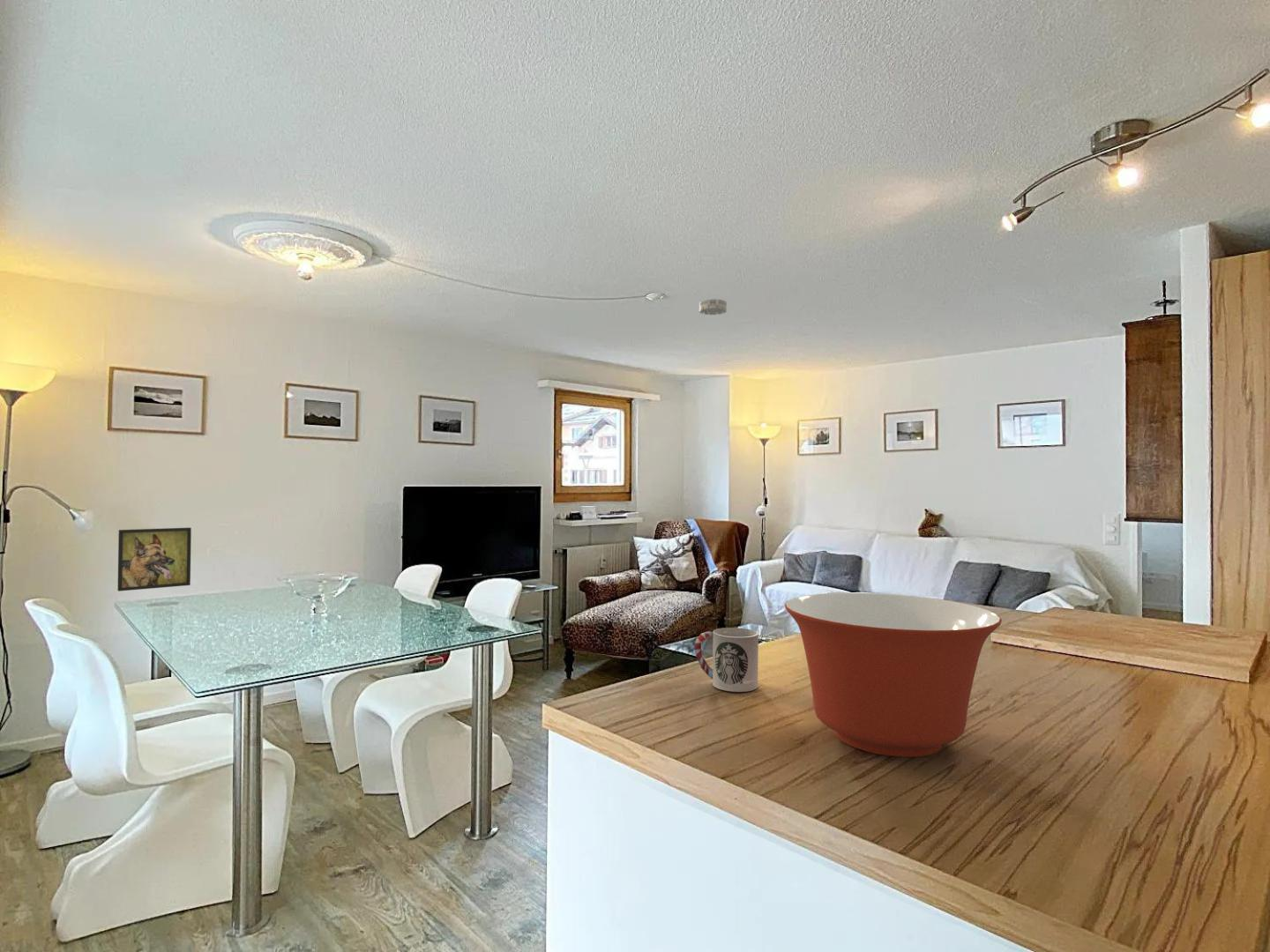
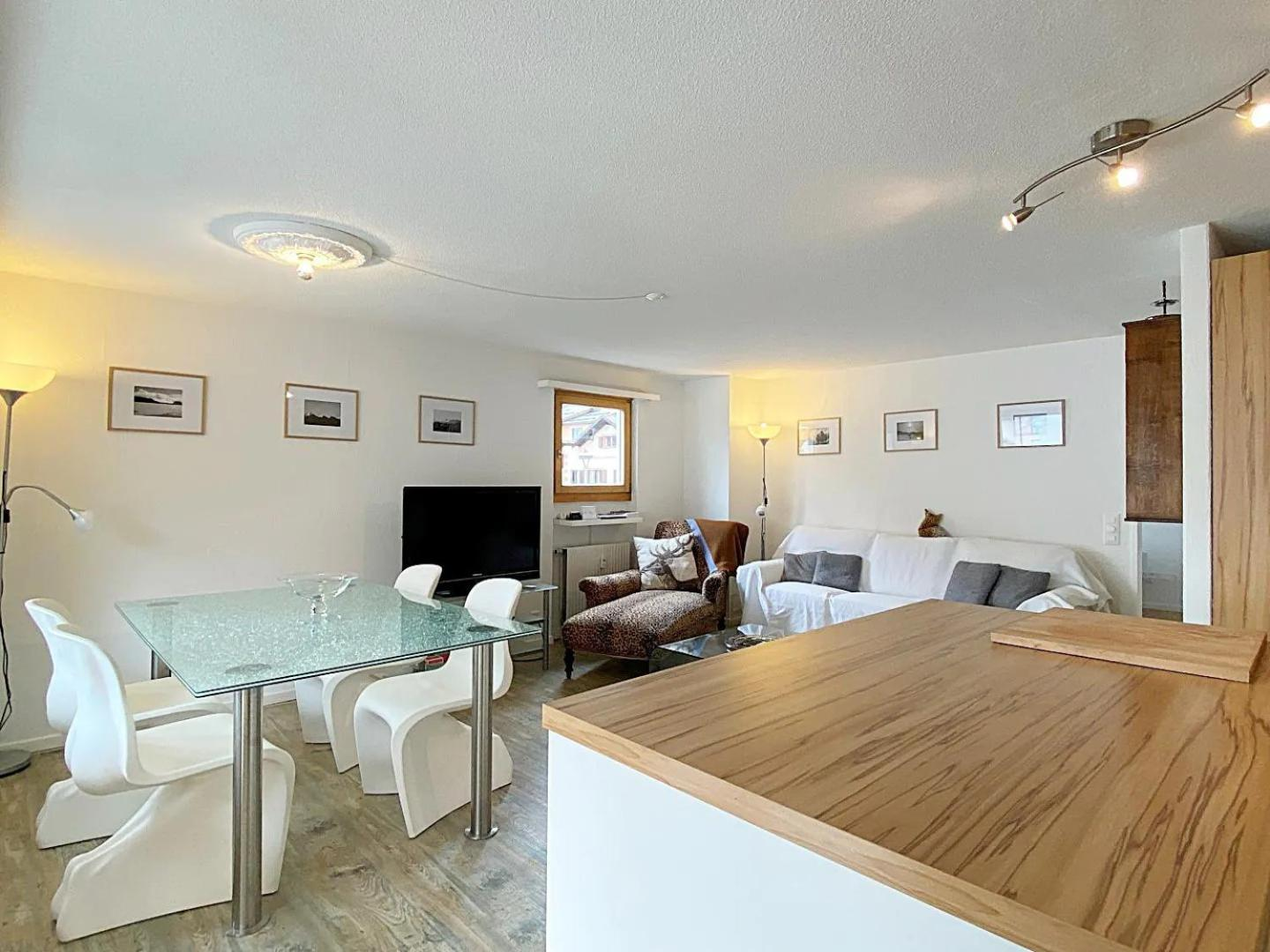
- smoke detector (713, 306)
- mixing bowl (886, 673)
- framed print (155, 558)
- cup (725, 658)
